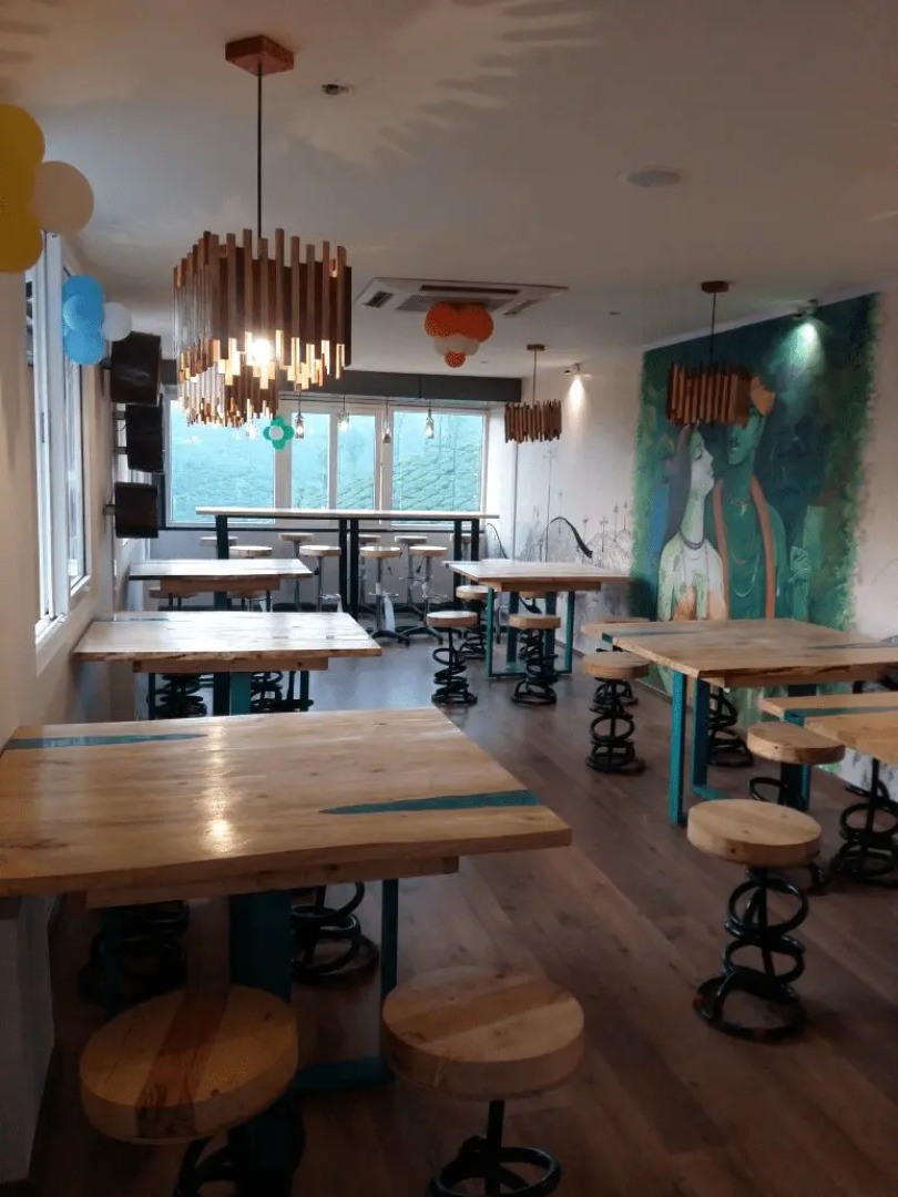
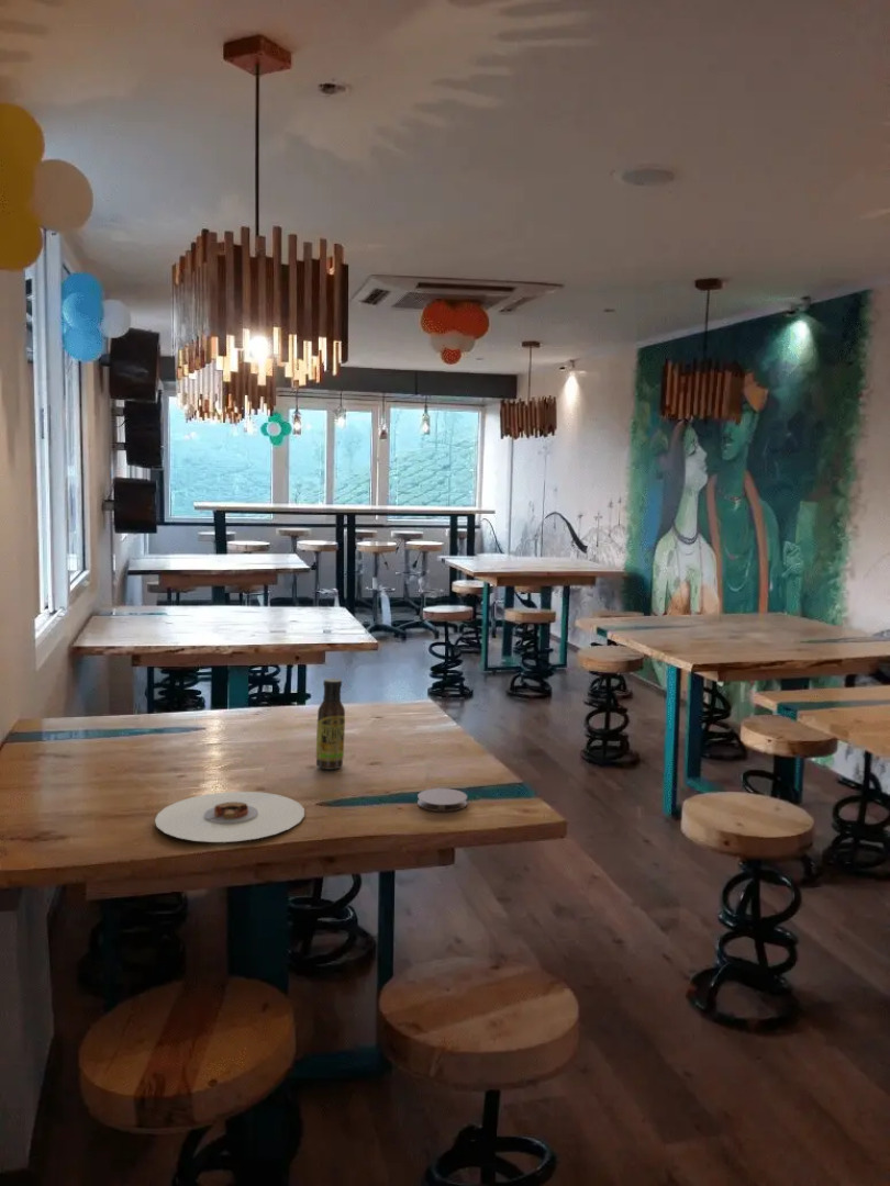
+ coaster (442, 799)
+ sauce bottle (330, 723)
+ plate (231, 810)
